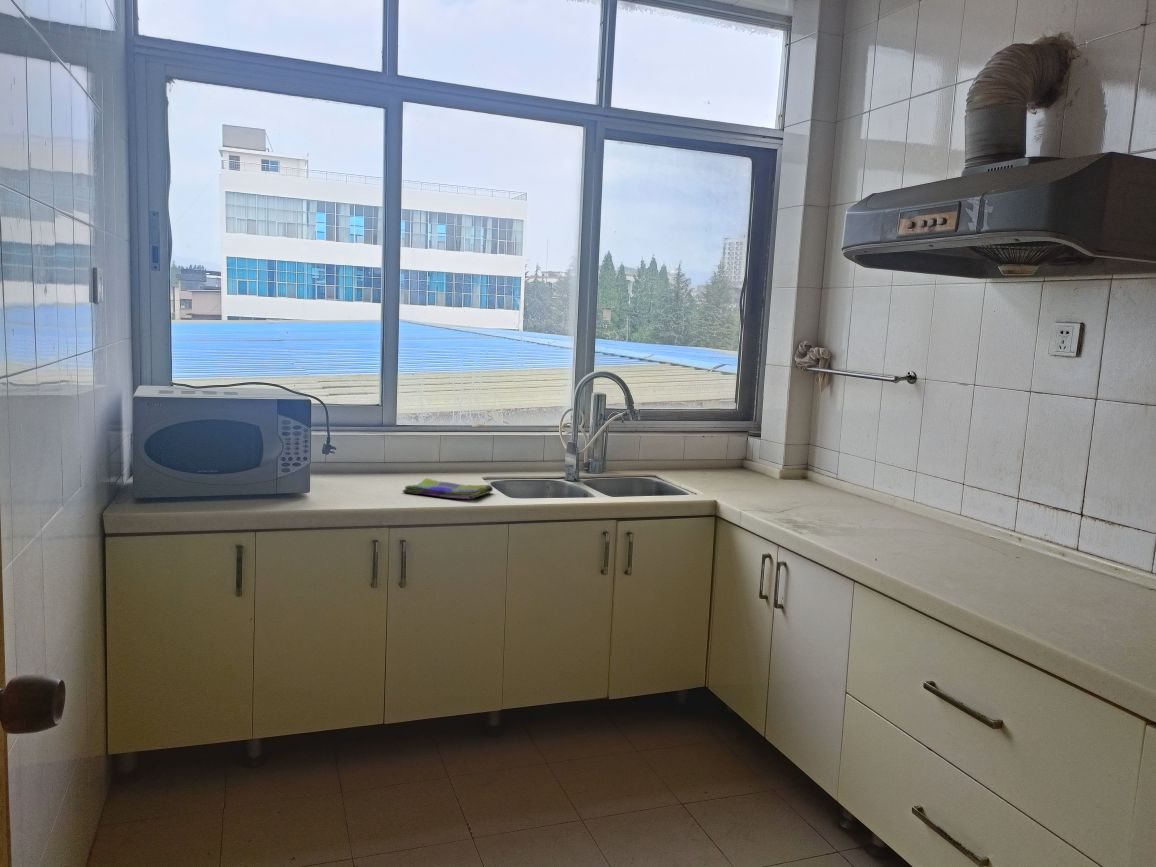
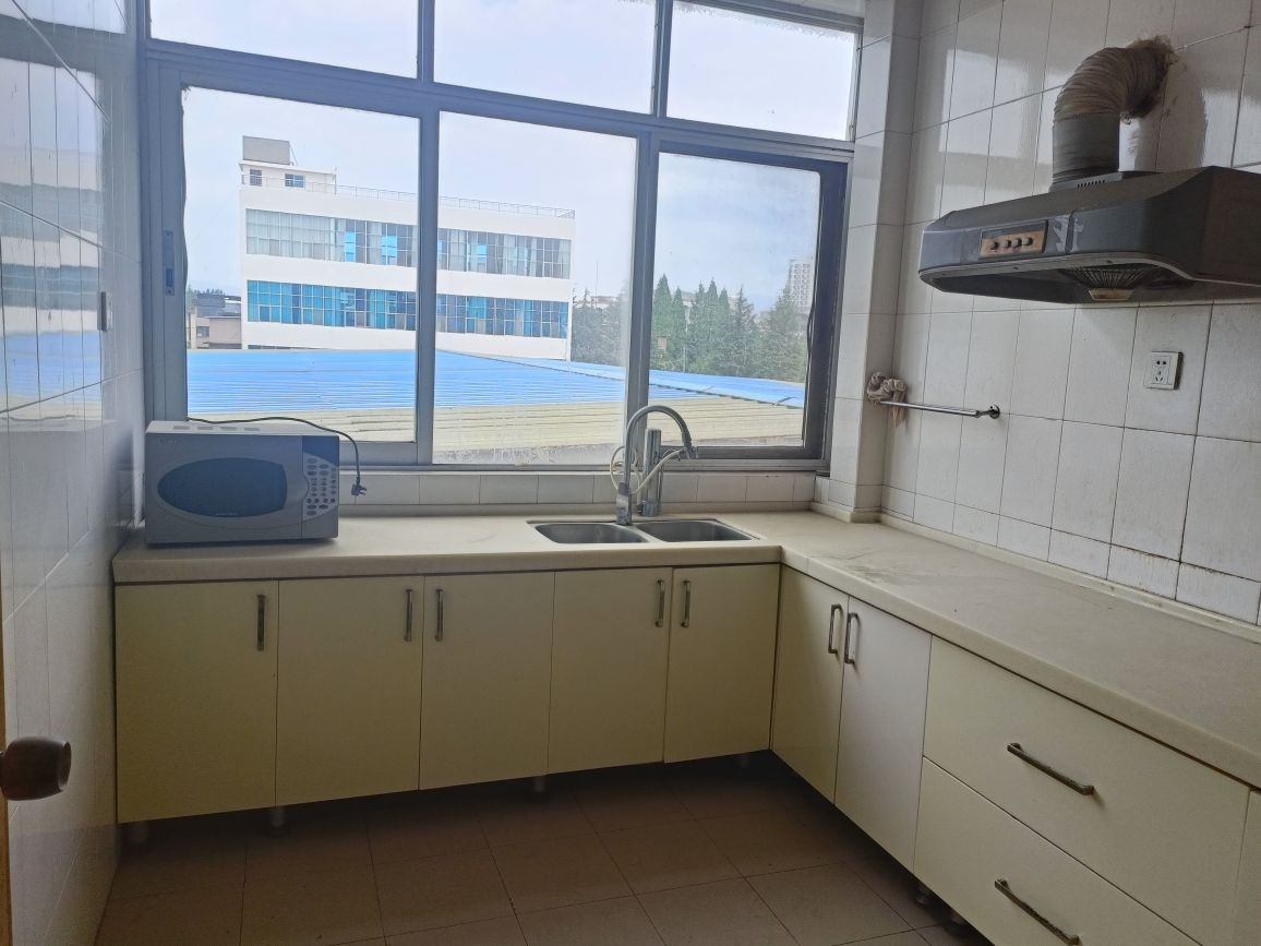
- dish towel (449, 488)
